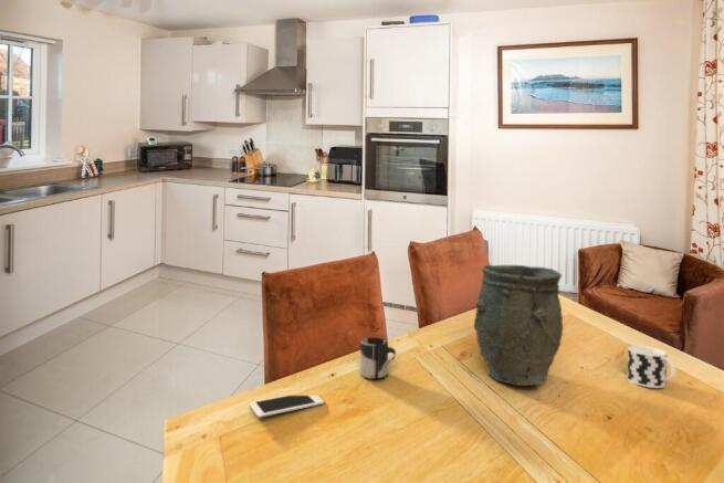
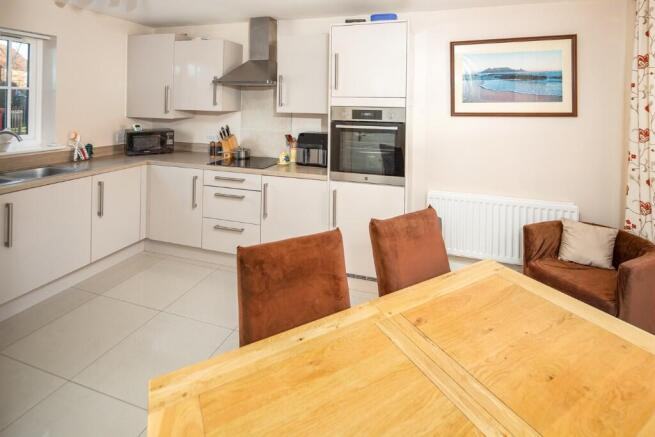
- cup (652, 367)
- vase (516, 322)
- cell phone (286, 402)
- cup (378, 357)
